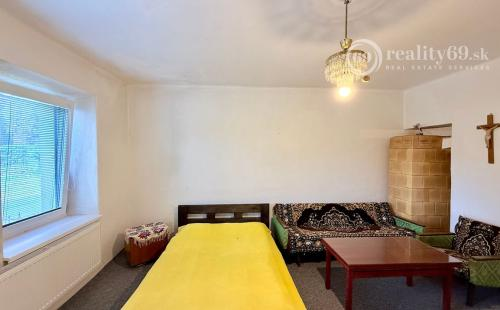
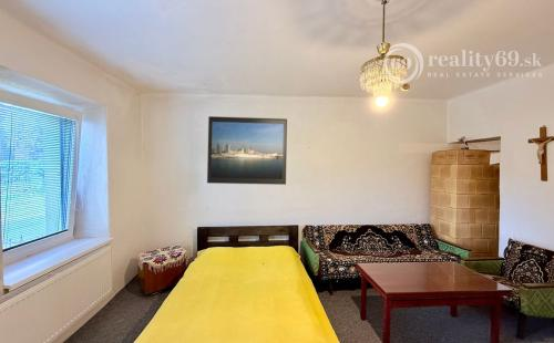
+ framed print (247, 150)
